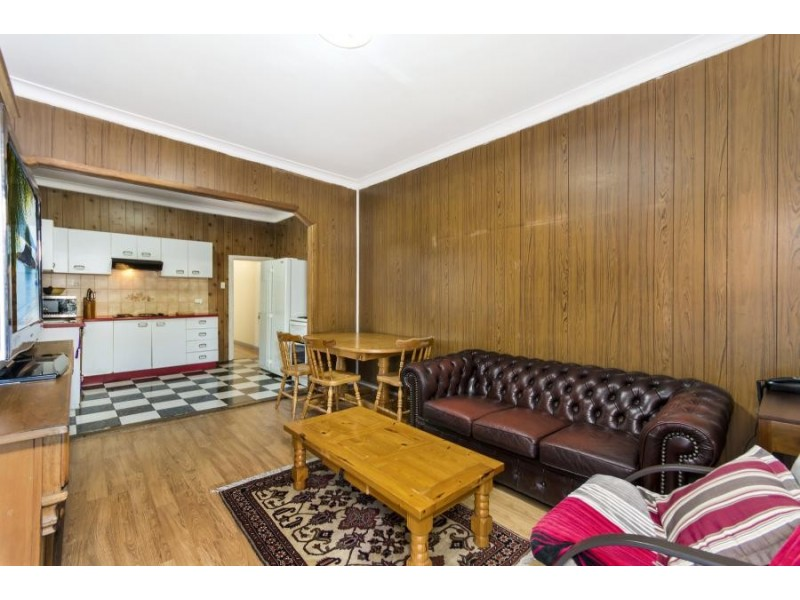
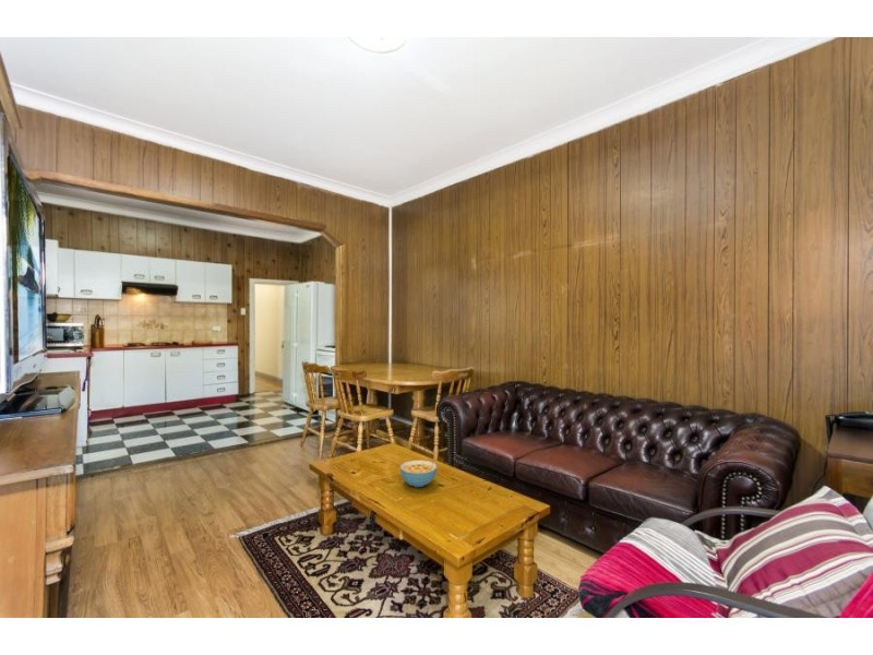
+ cereal bowl (418, 475)
